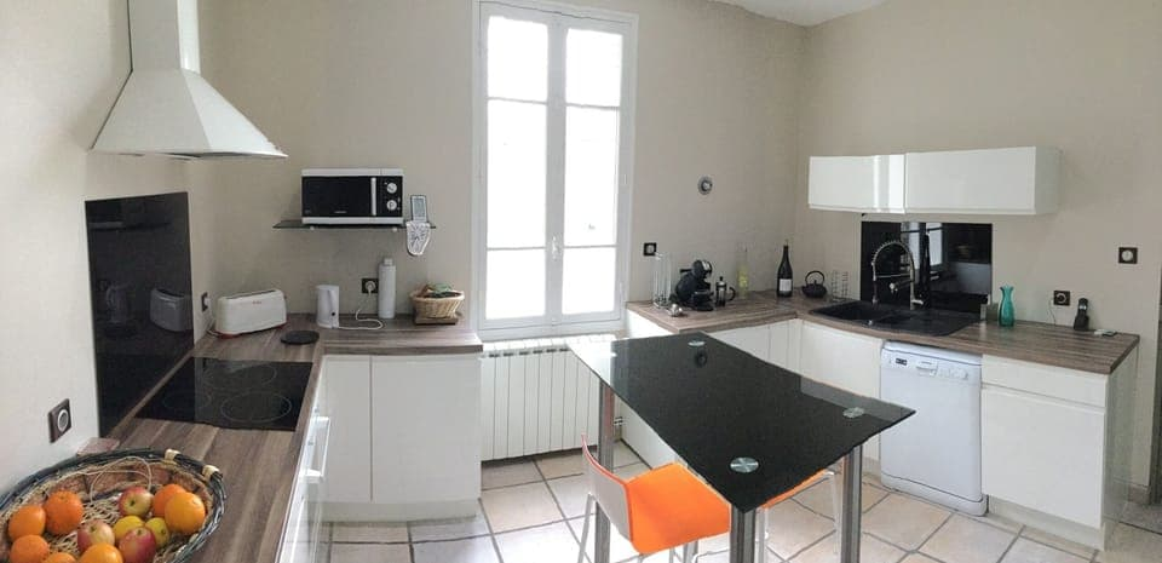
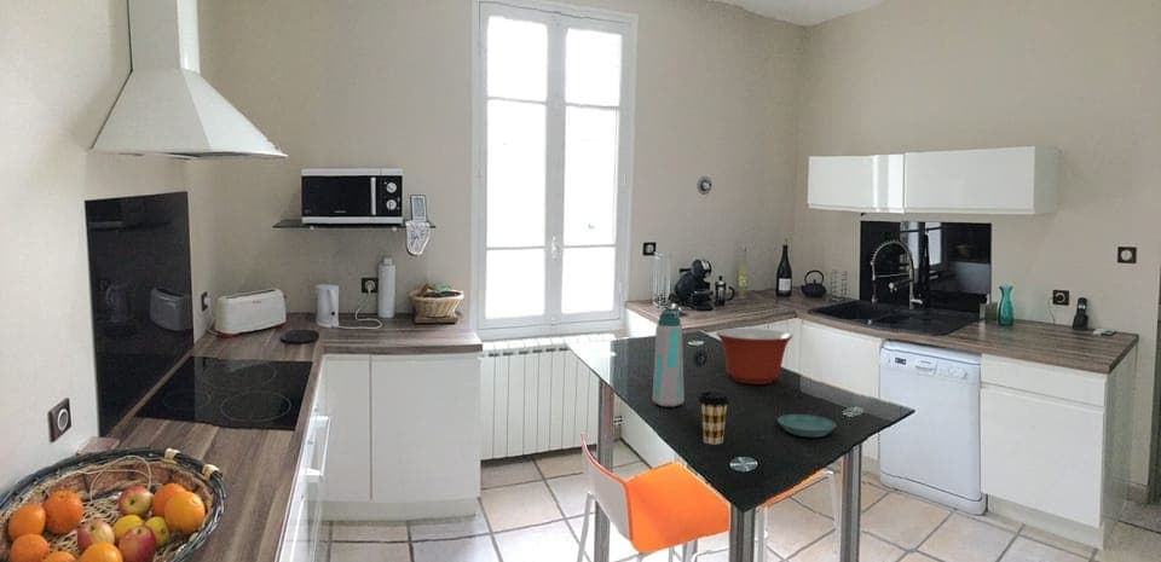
+ water bottle (669, 357)
+ saucer (805, 425)
+ mixing bowl (752, 357)
+ coffee cup (712, 417)
